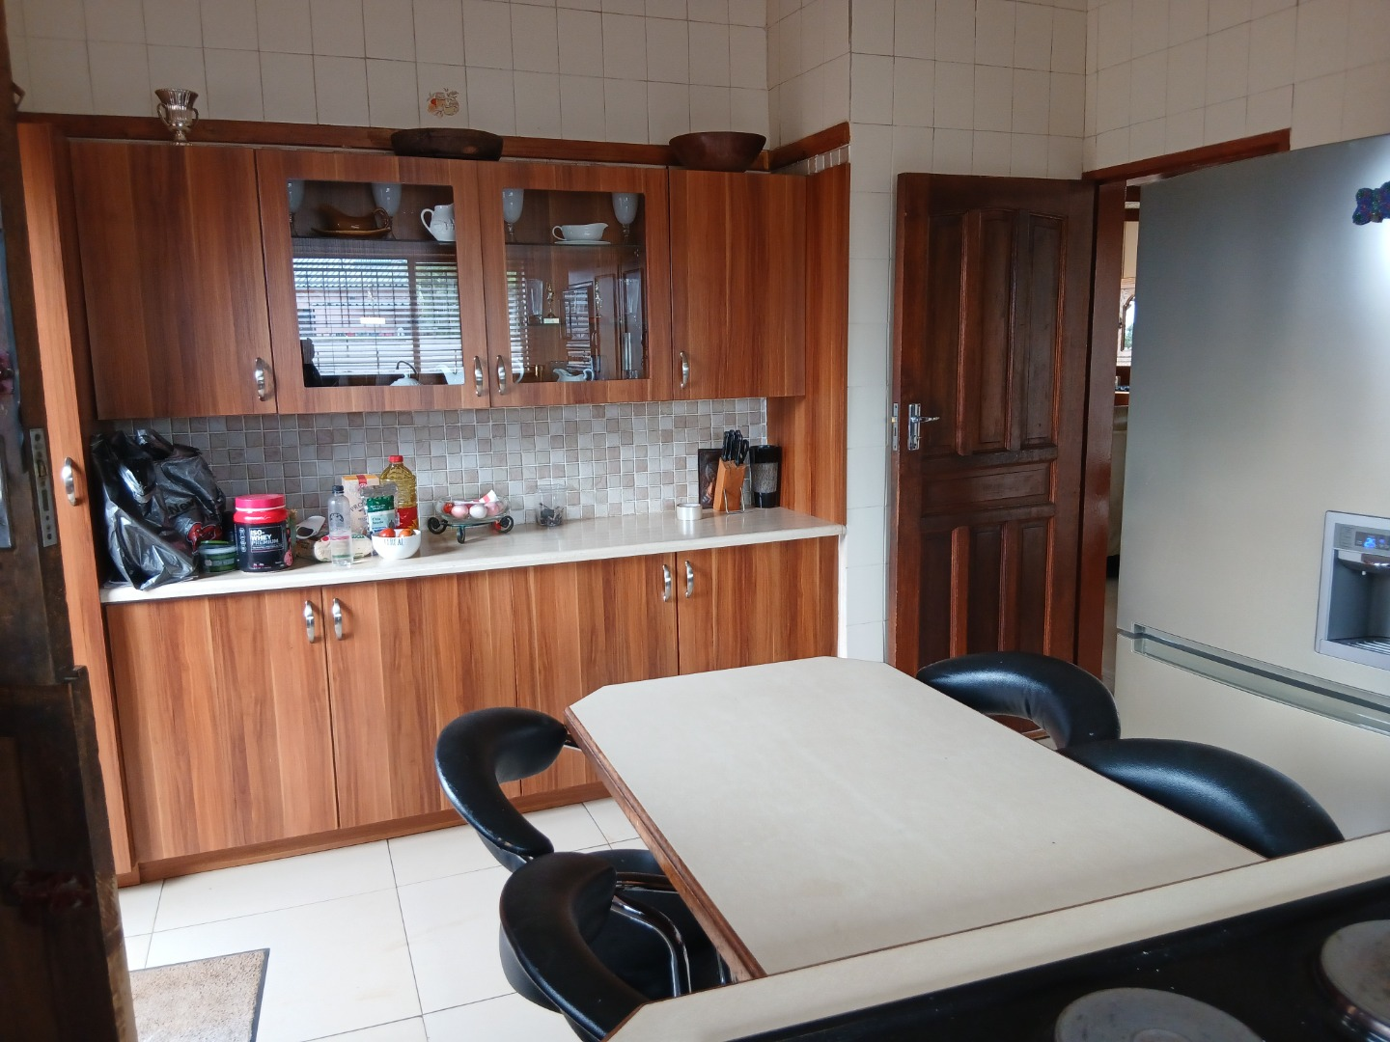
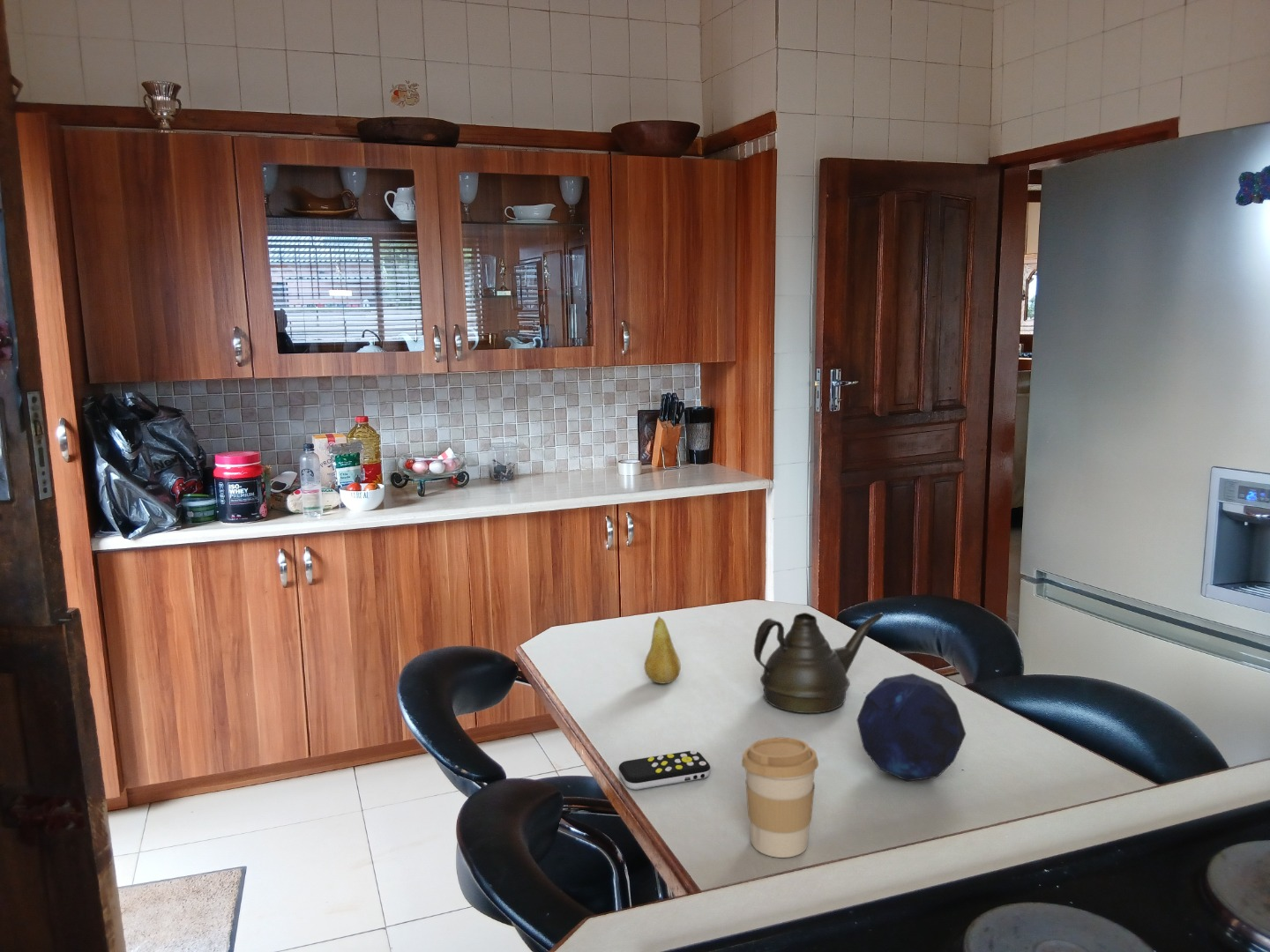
+ decorative orb (910, 726)
+ fruit (662, 651)
+ coffee cup (779, 793)
+ teapot (821, 655)
+ remote control (664, 769)
